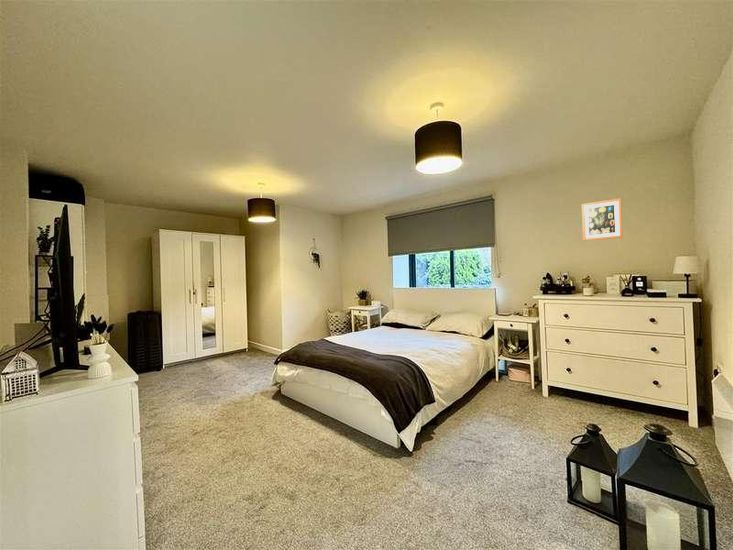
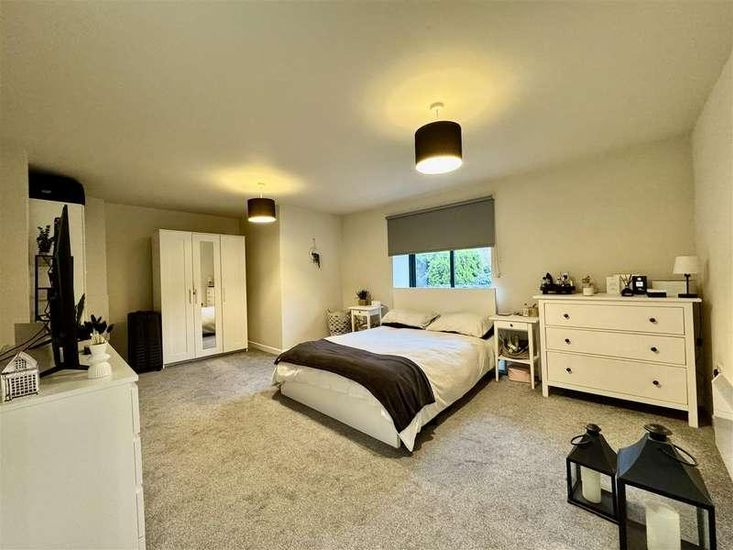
- wall art (601, 220)
